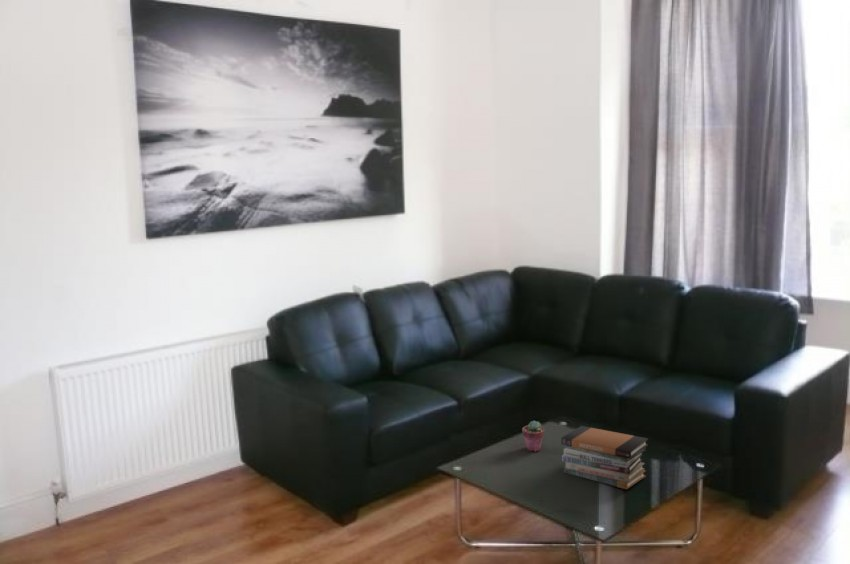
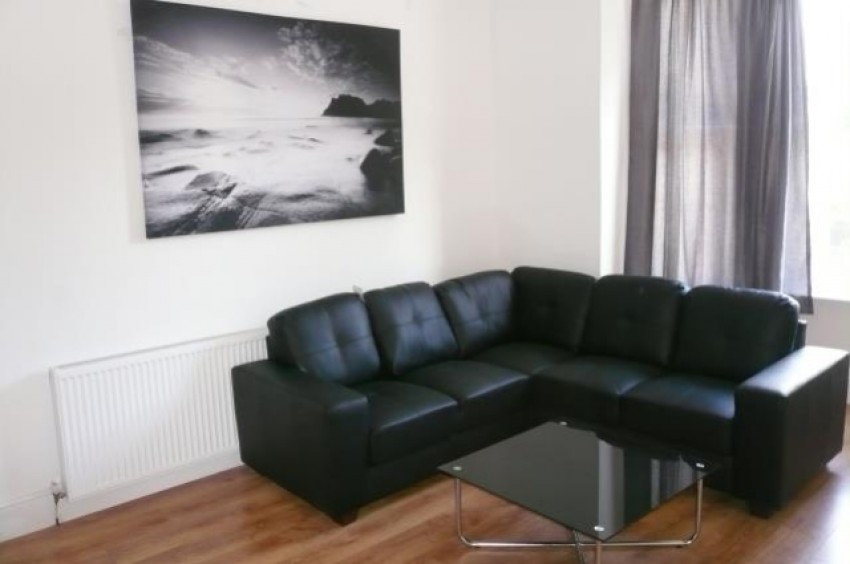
- potted succulent (533, 434)
- book stack (603, 456)
